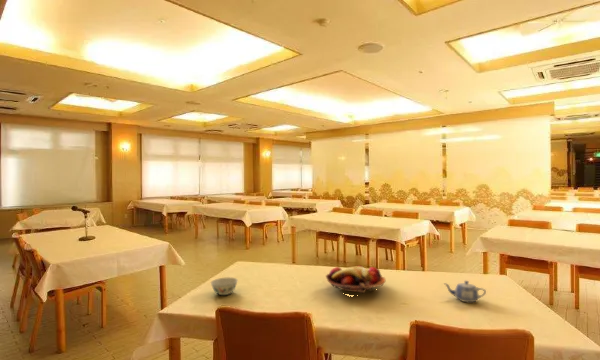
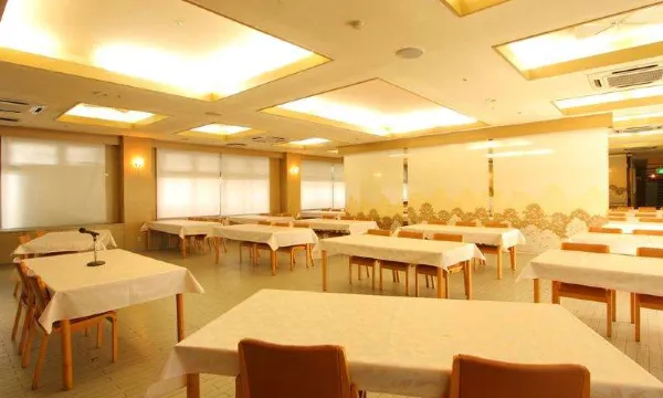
- chinaware (224, 287)
- teapot (464, 290)
- fruit basket (356, 277)
